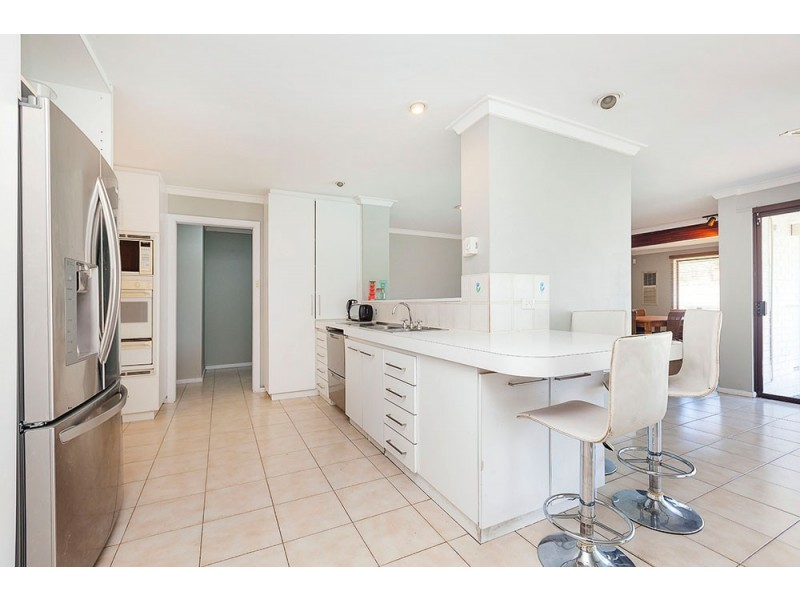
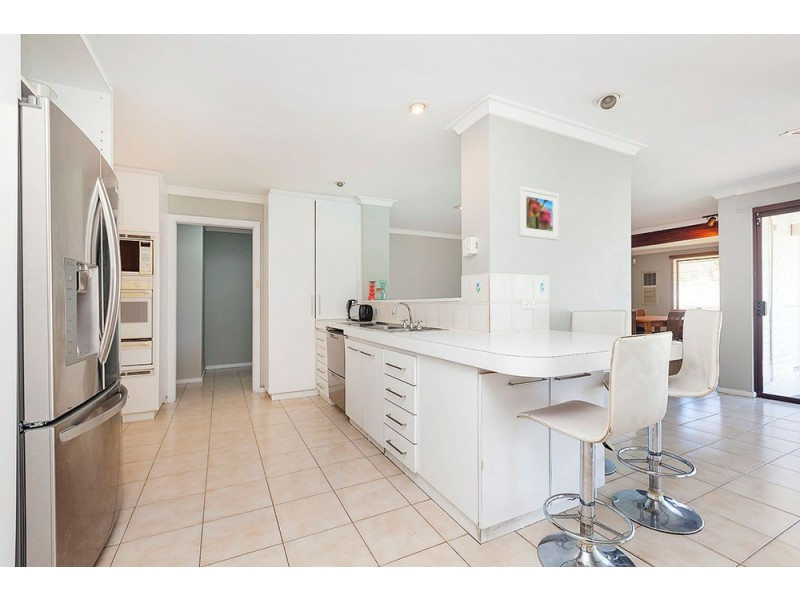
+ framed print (539, 214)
